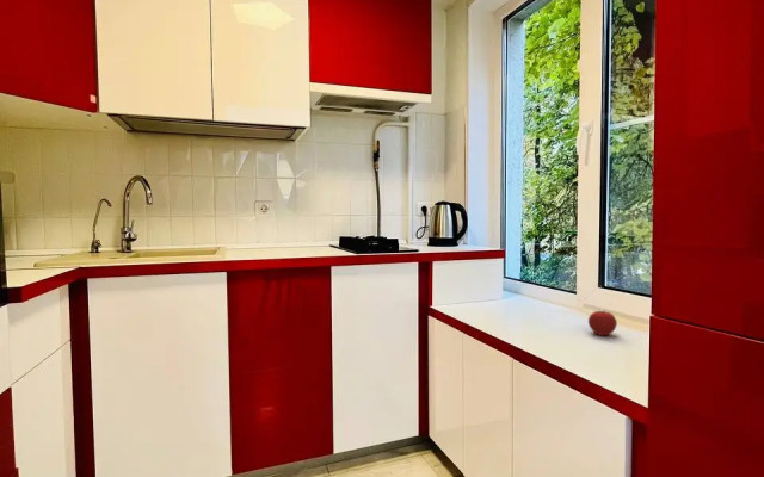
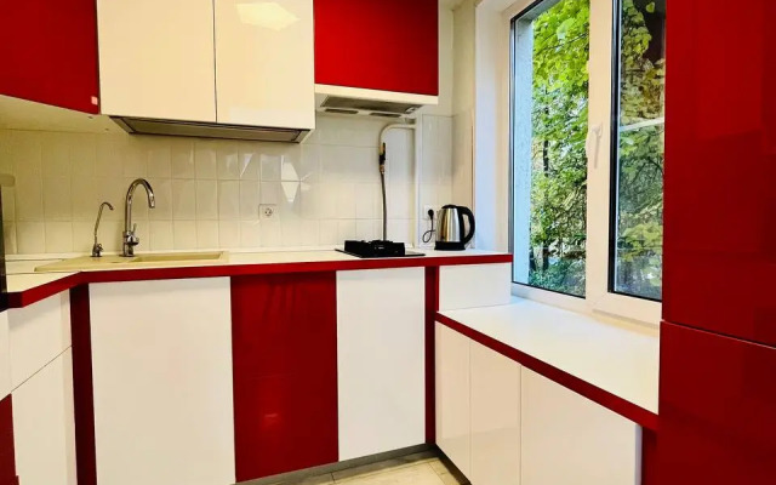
- apple (602, 321)
